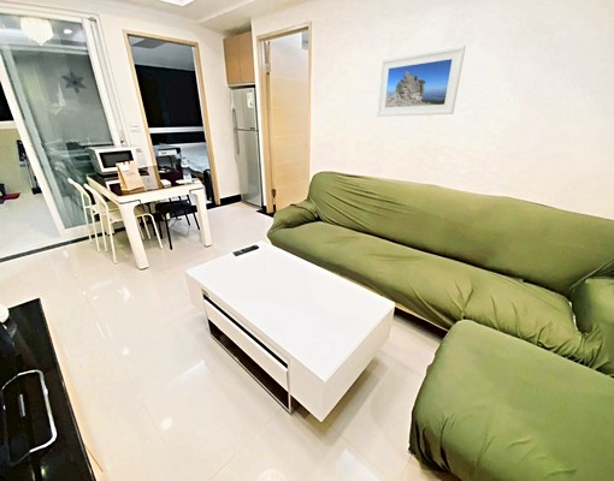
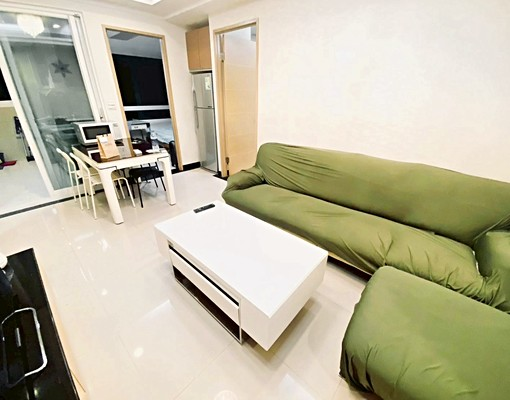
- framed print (415, 85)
